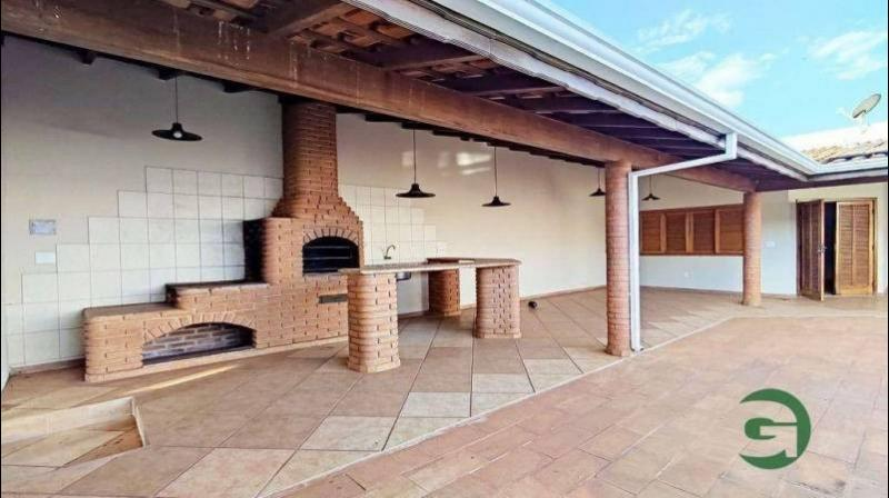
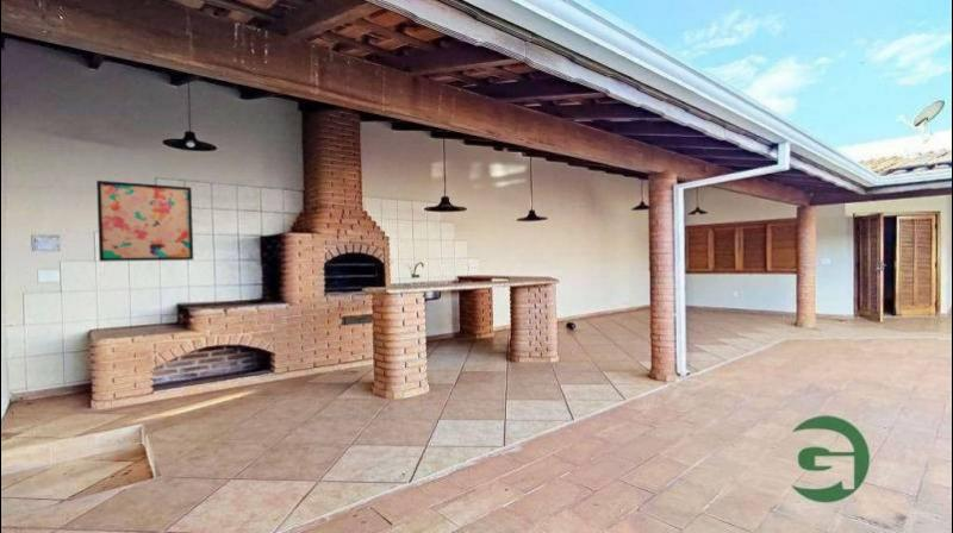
+ wall art (147, 222)
